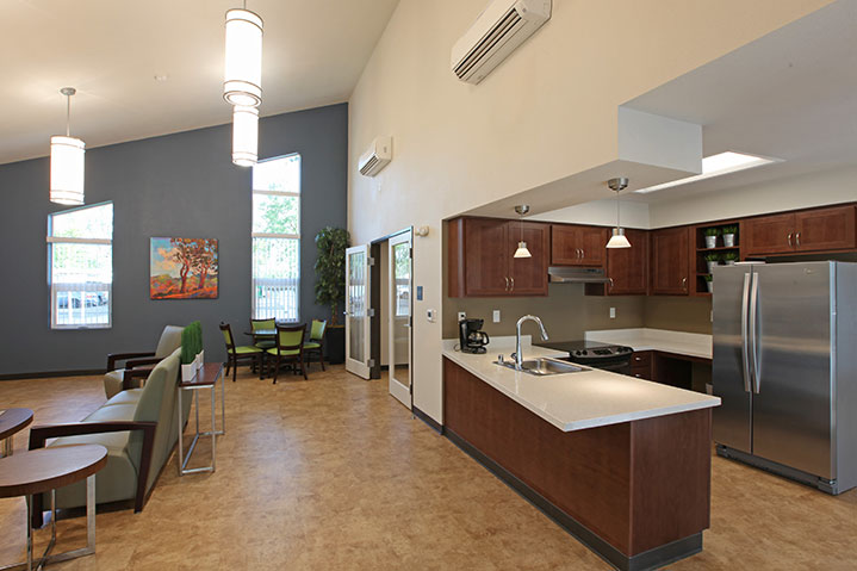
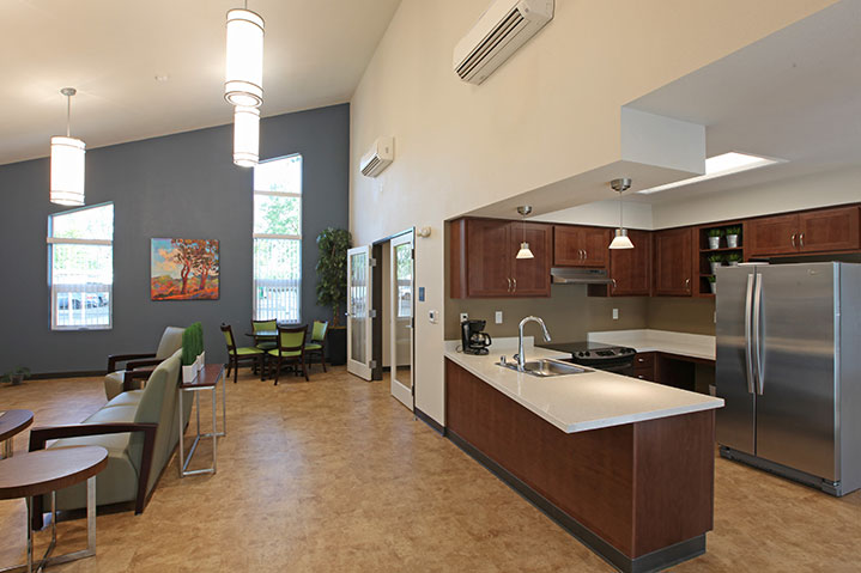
+ potted plant (14, 374)
